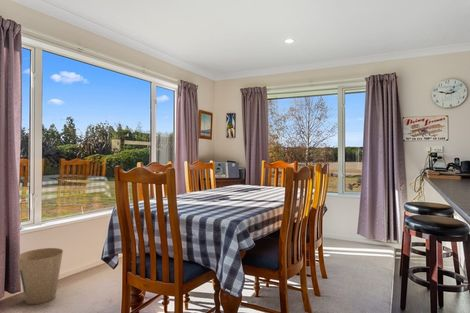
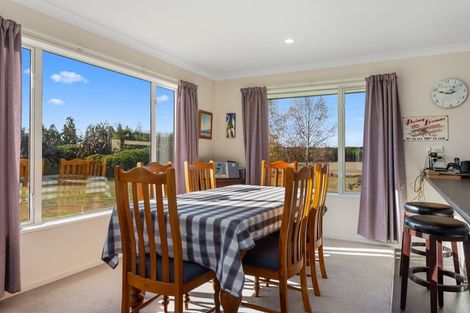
- trash can (40, 276)
